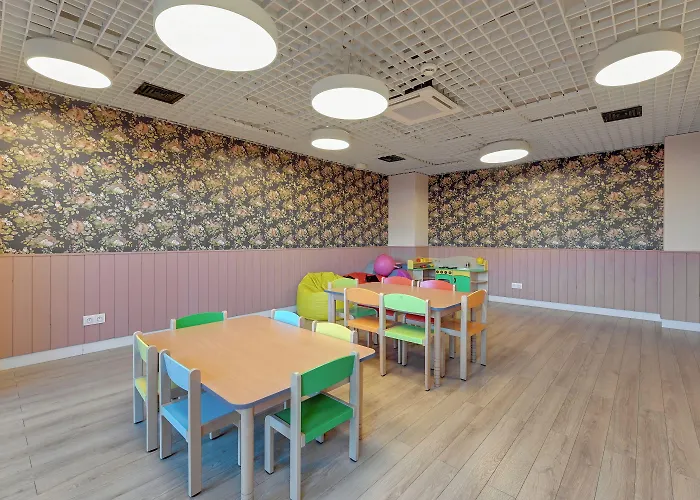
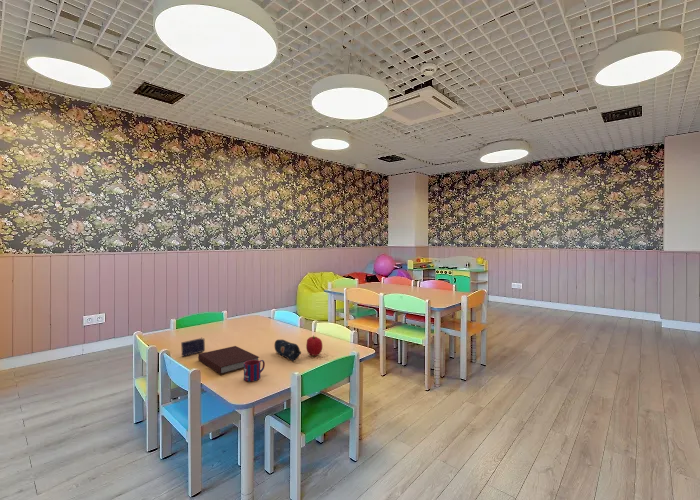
+ fruit (314, 345)
+ pencil case (286, 349)
+ crayon box (193, 346)
+ mug (255, 369)
+ notebook (228, 358)
